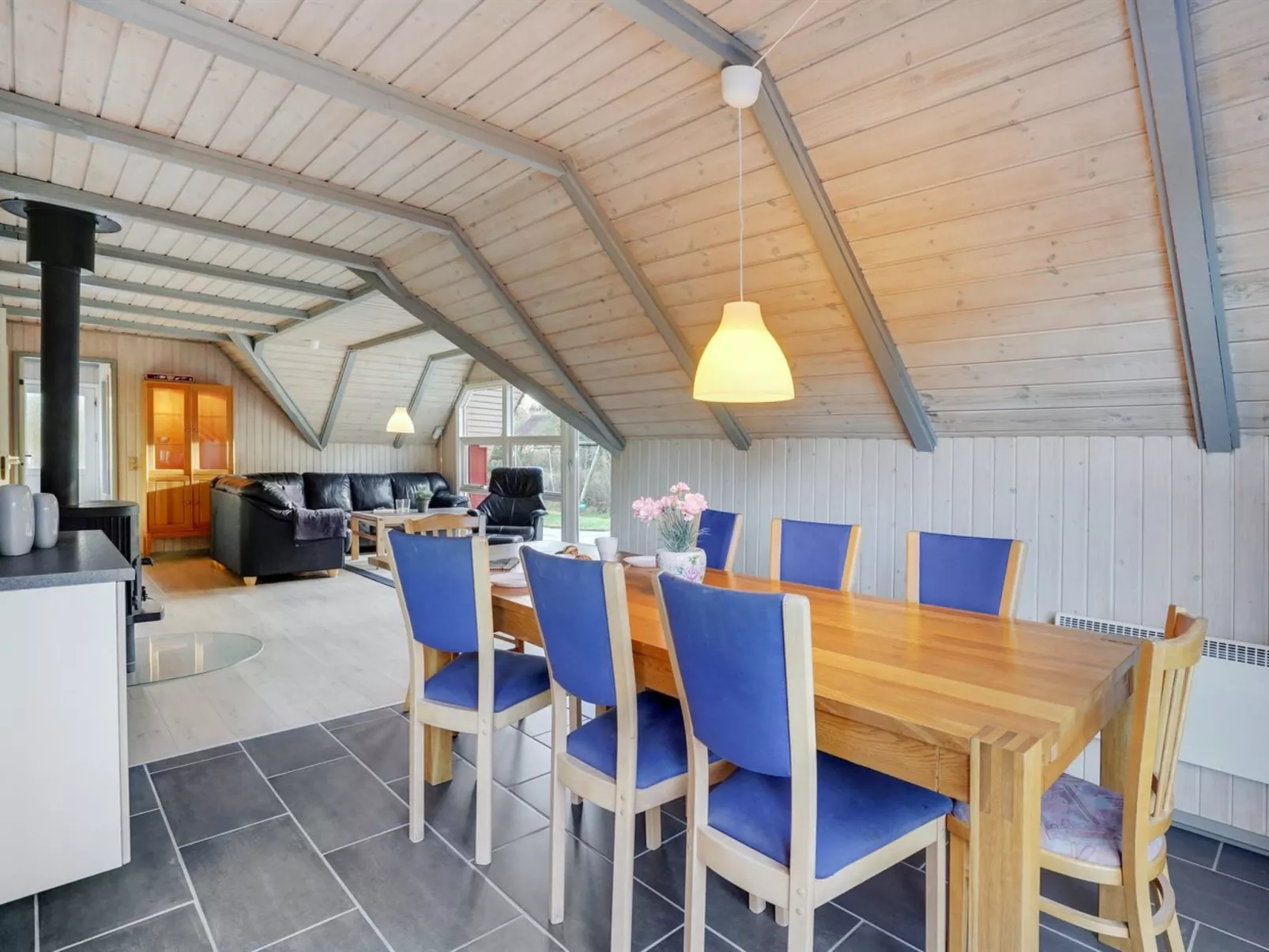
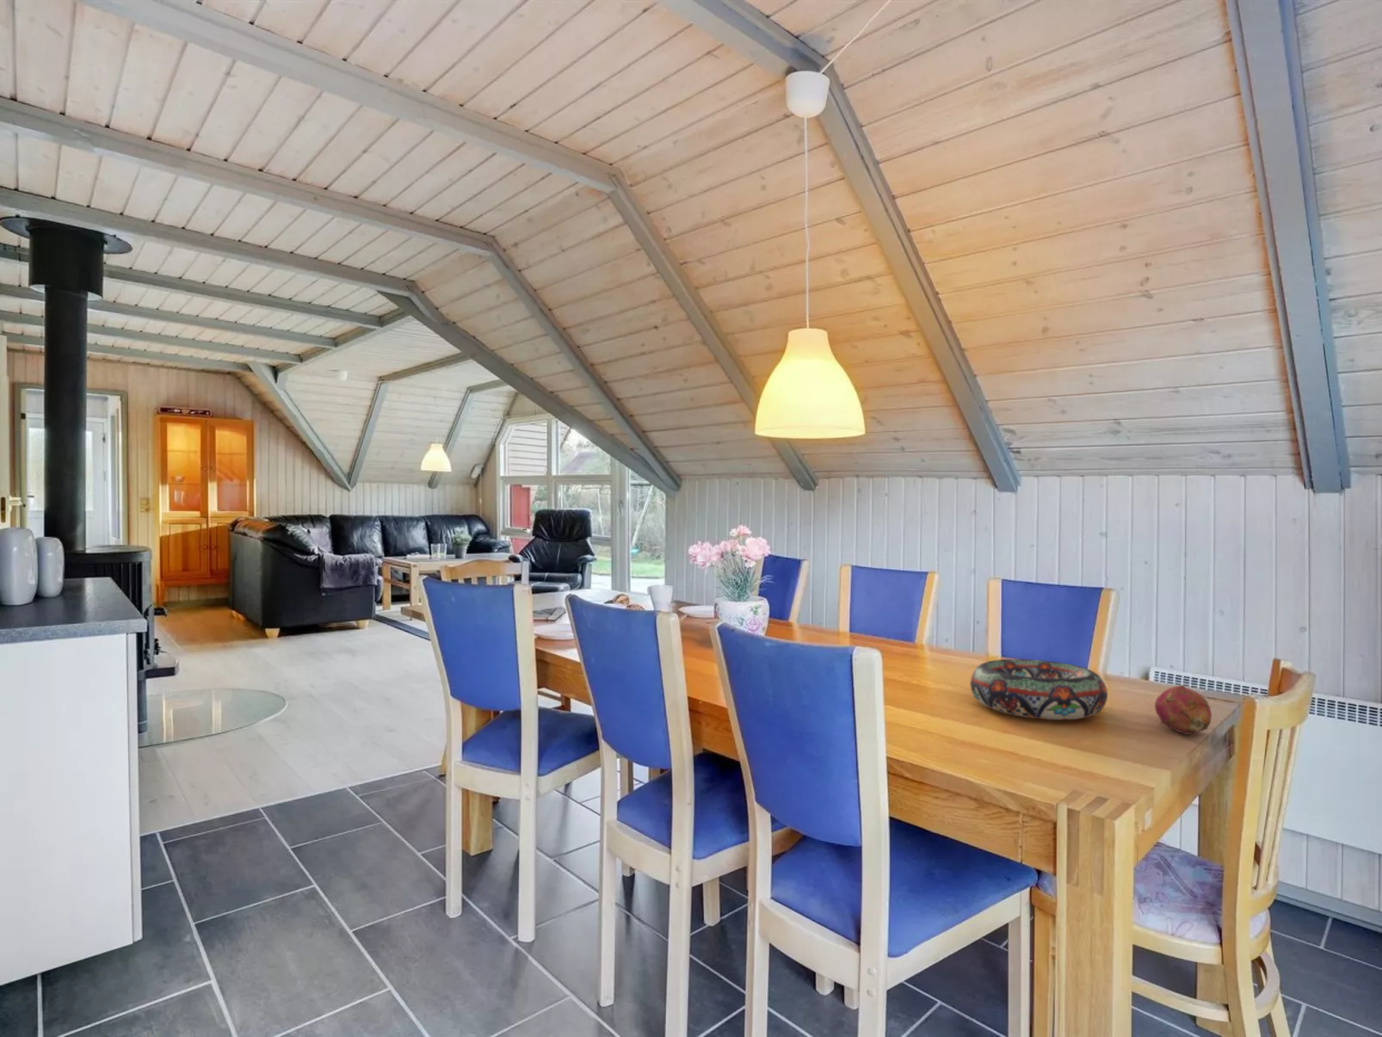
+ decorative bowl (1036, 688)
+ fruit (1183, 707)
